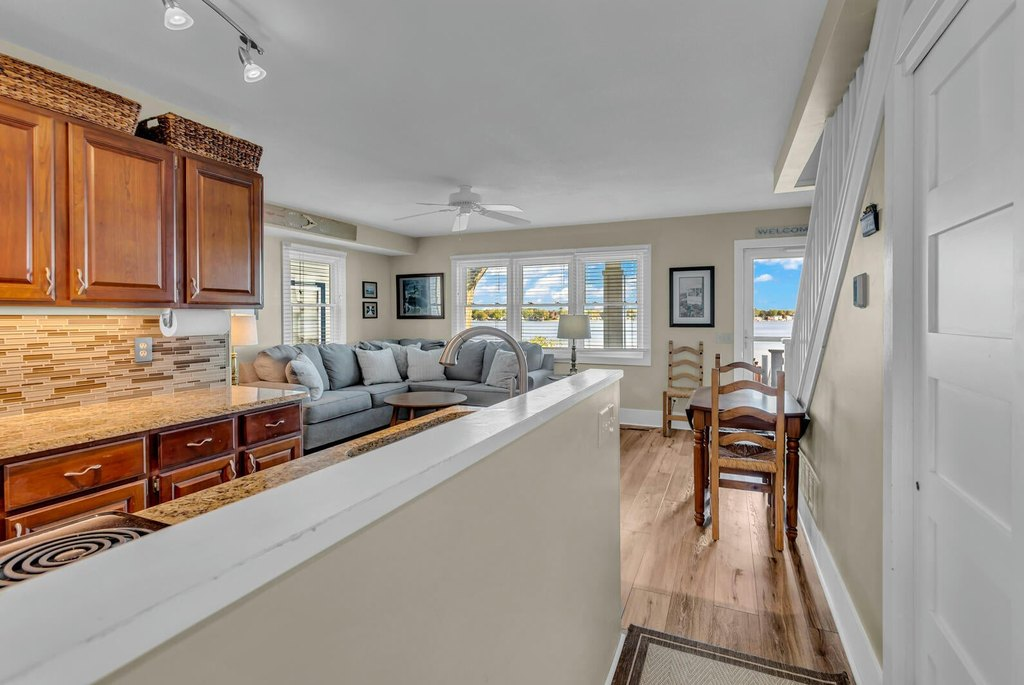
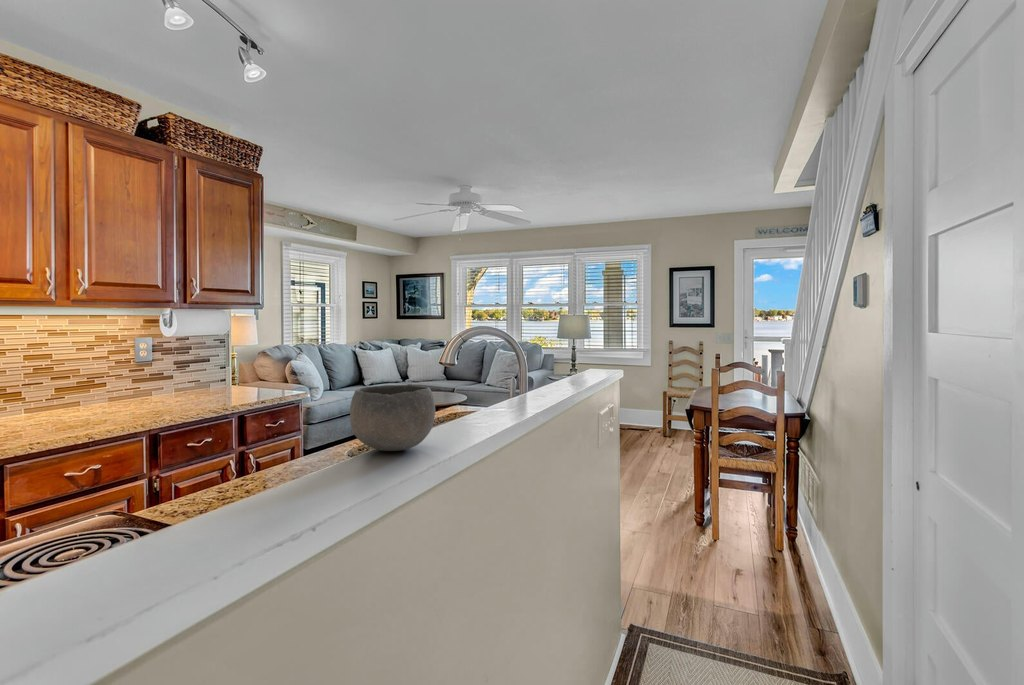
+ bowl (393, 418)
